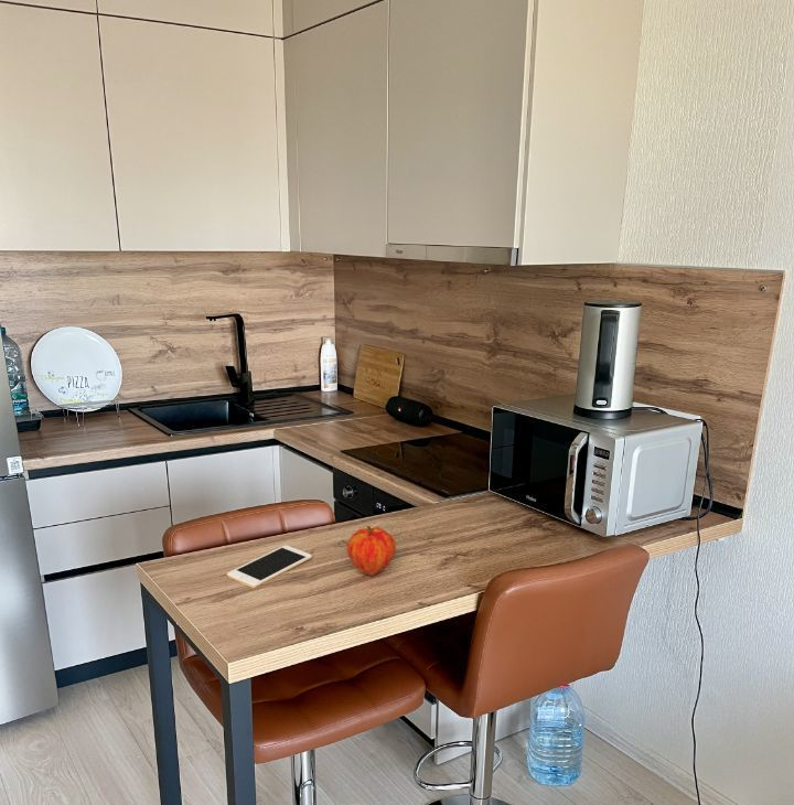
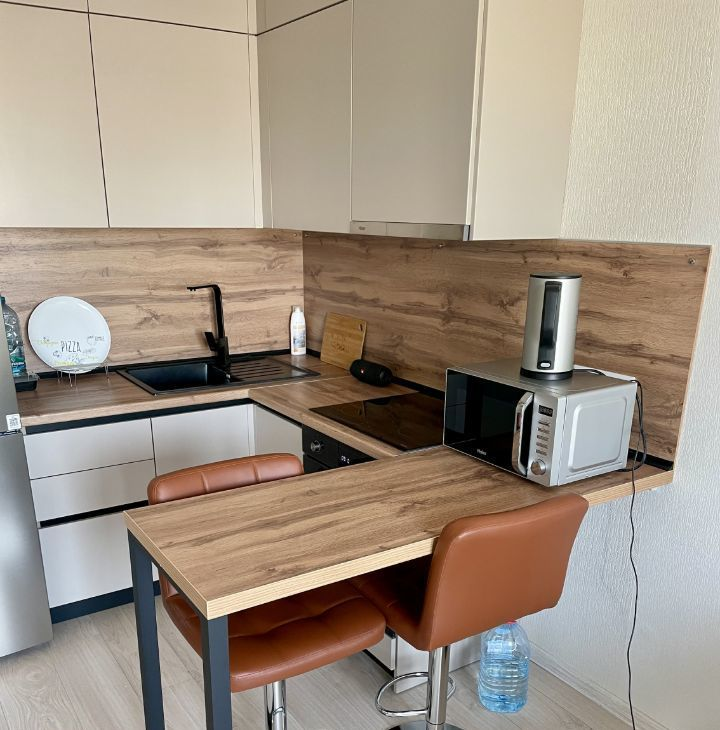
- fruit (371, 548)
- cell phone (270, 565)
